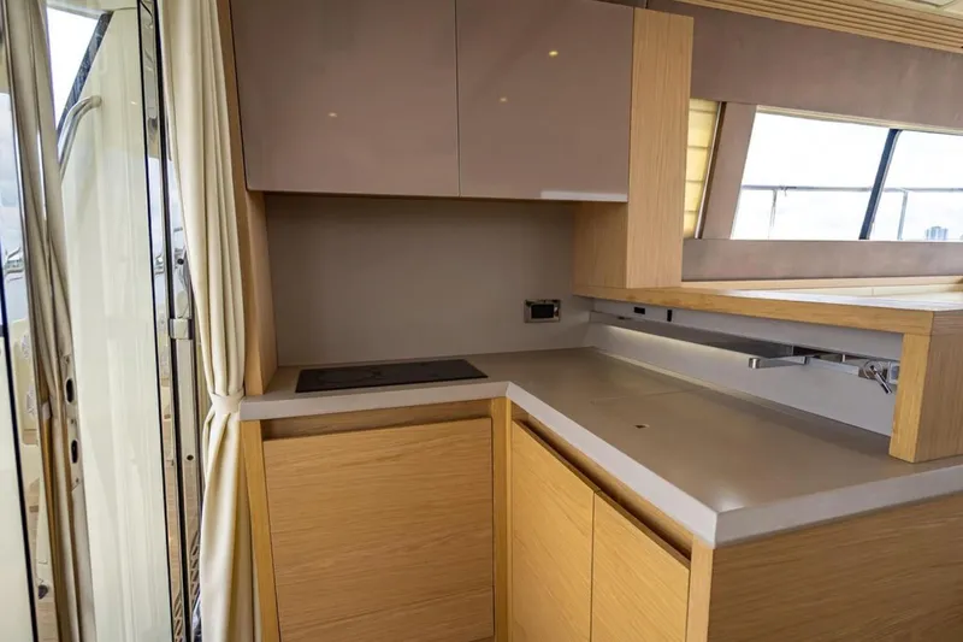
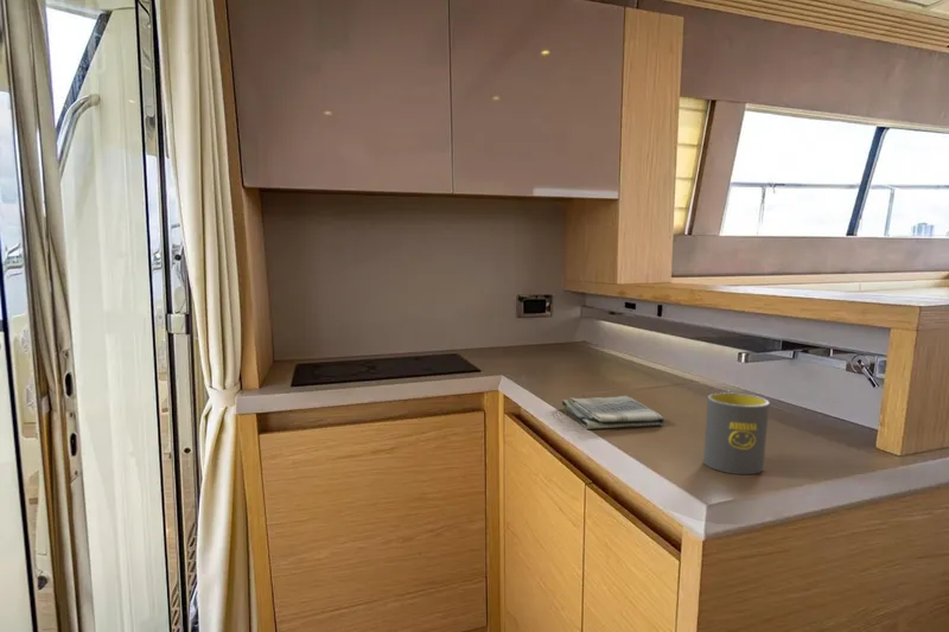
+ mug (732, 429)
+ dish towel (609, 409)
